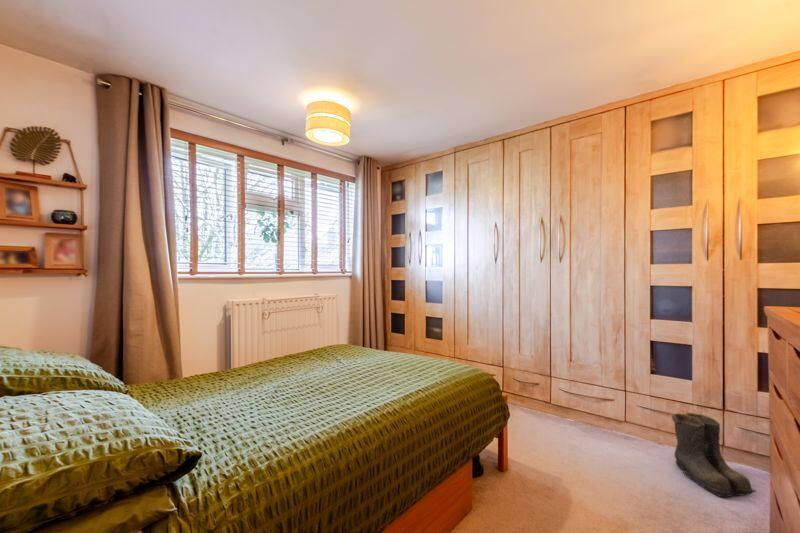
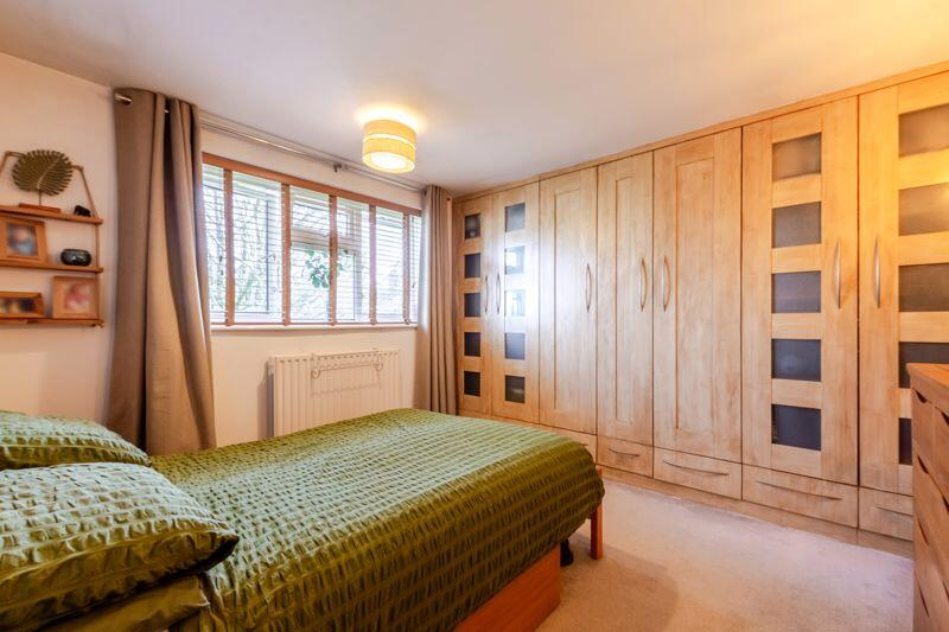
- boots (708, 450)
